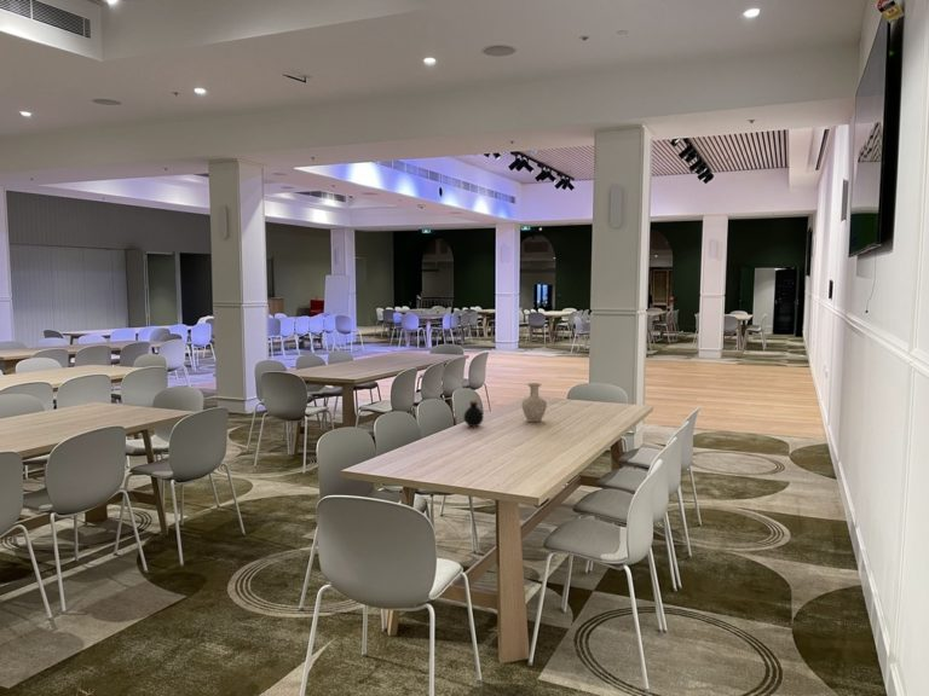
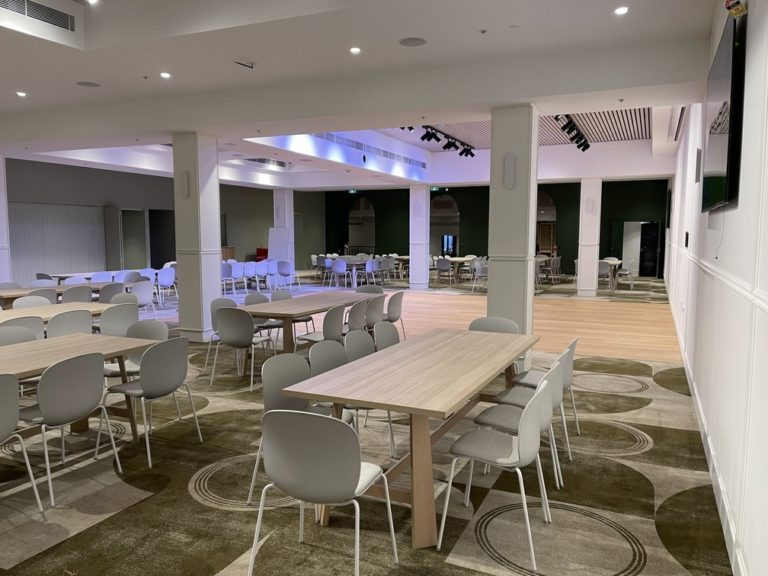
- bottle (473, 412)
- vase (533, 401)
